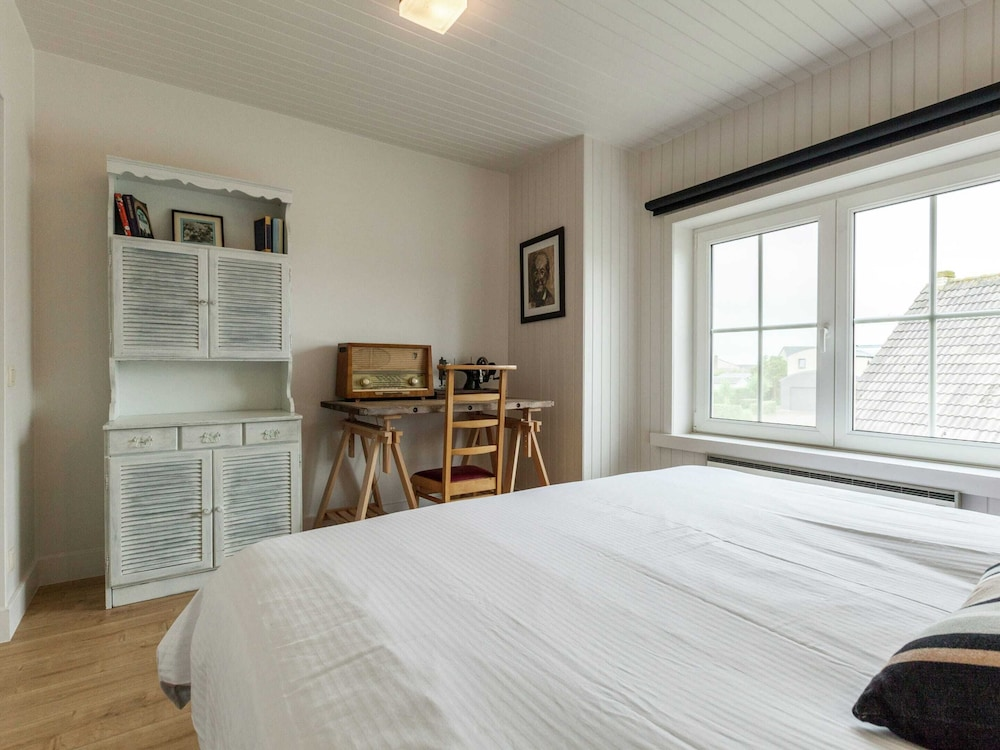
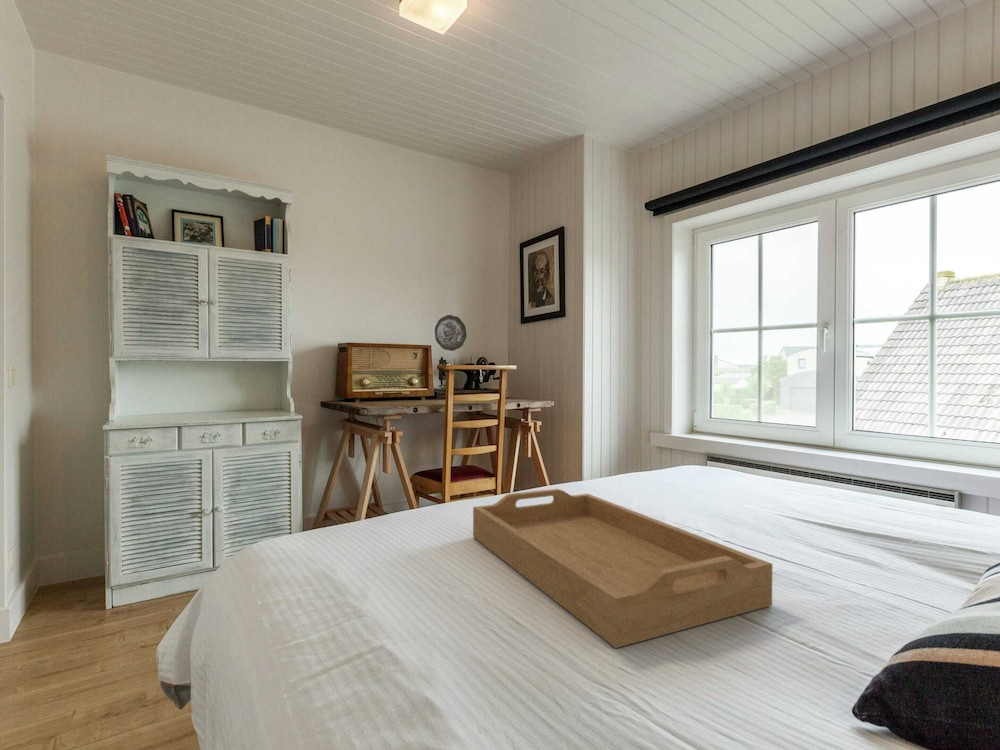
+ serving tray (597, 542)
+ decorative plate (450, 333)
